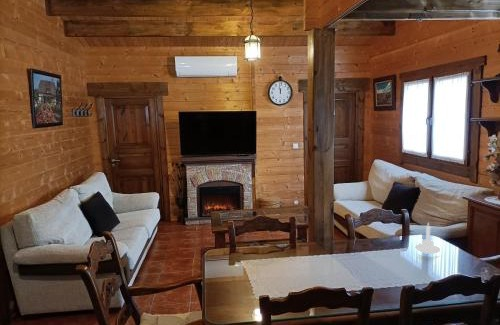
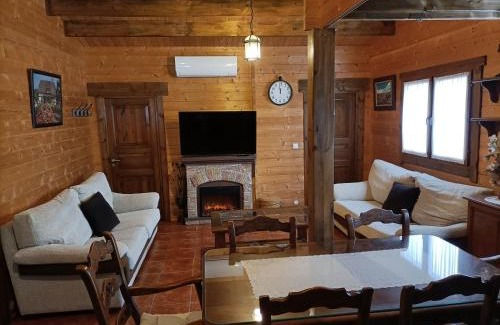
- candle holder (427, 236)
